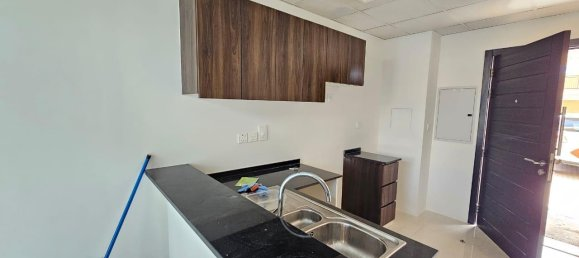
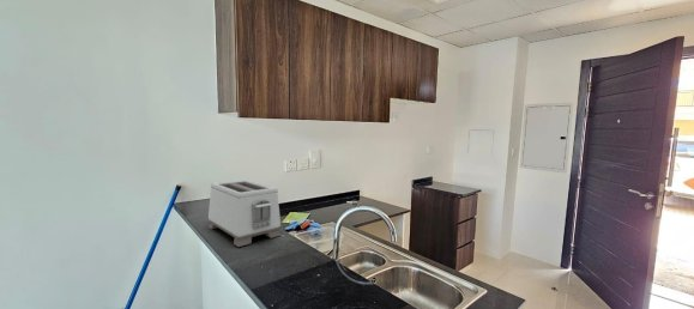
+ toaster (245, 208)
